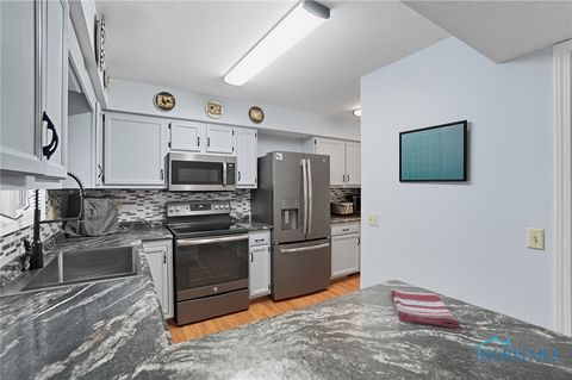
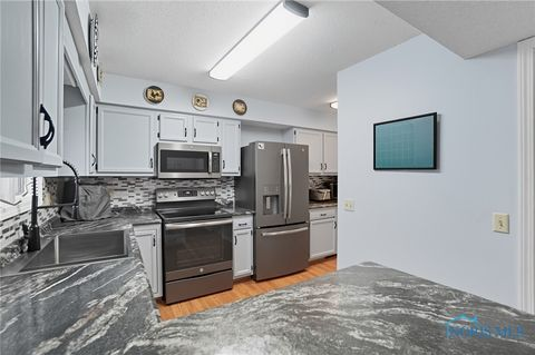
- dish towel (419, 304)
